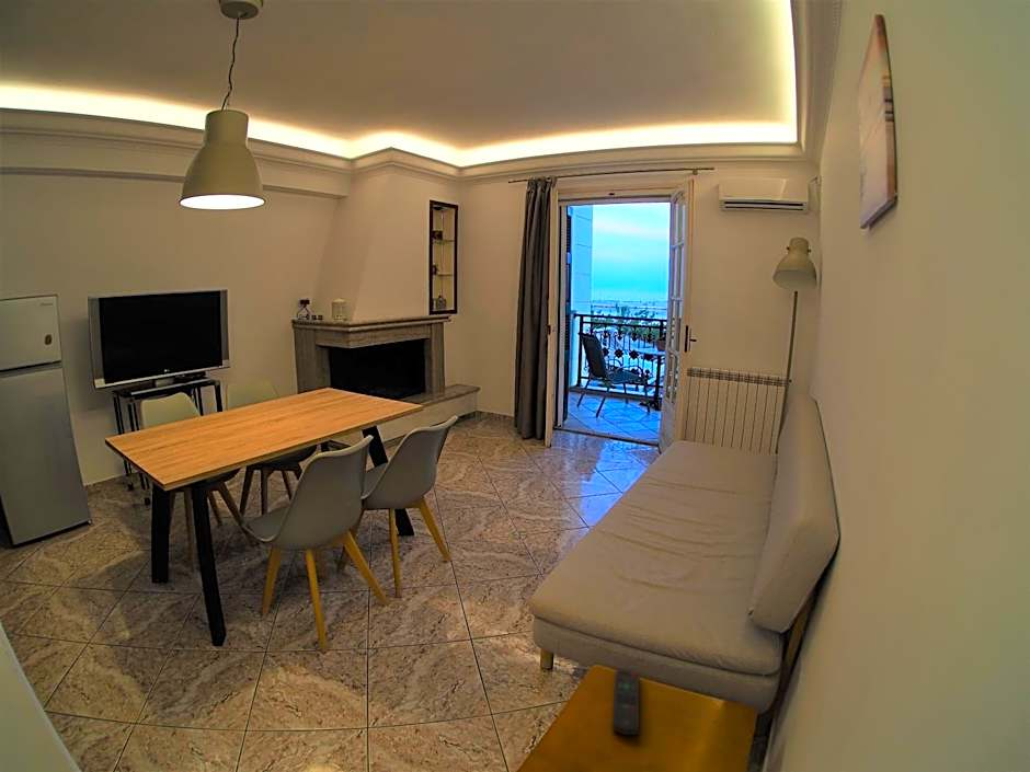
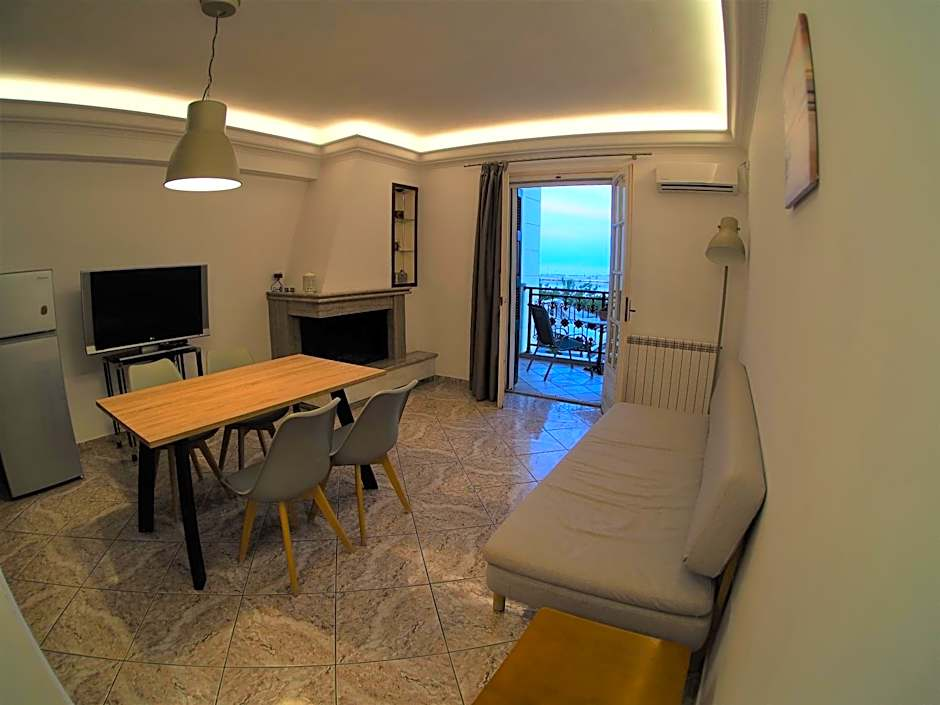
- remote control (626, 699)
